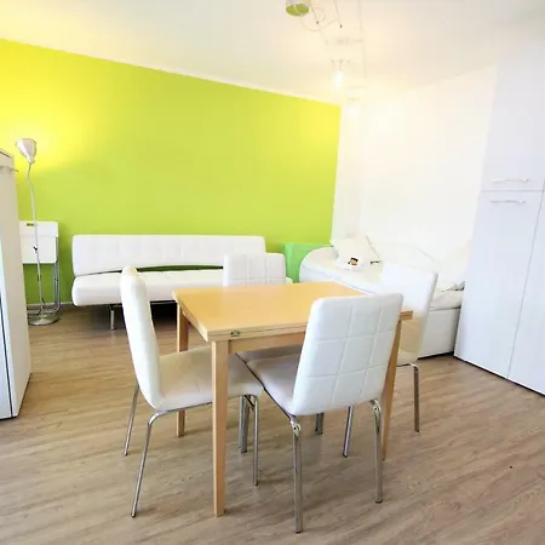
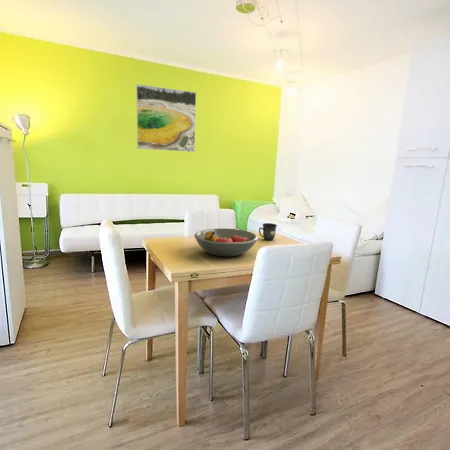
+ mug (267, 232)
+ fruit bowl (226, 241)
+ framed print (167, 120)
